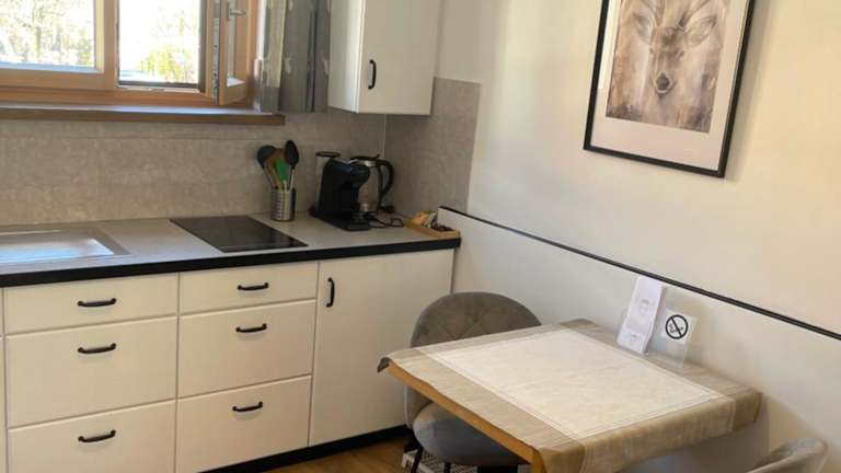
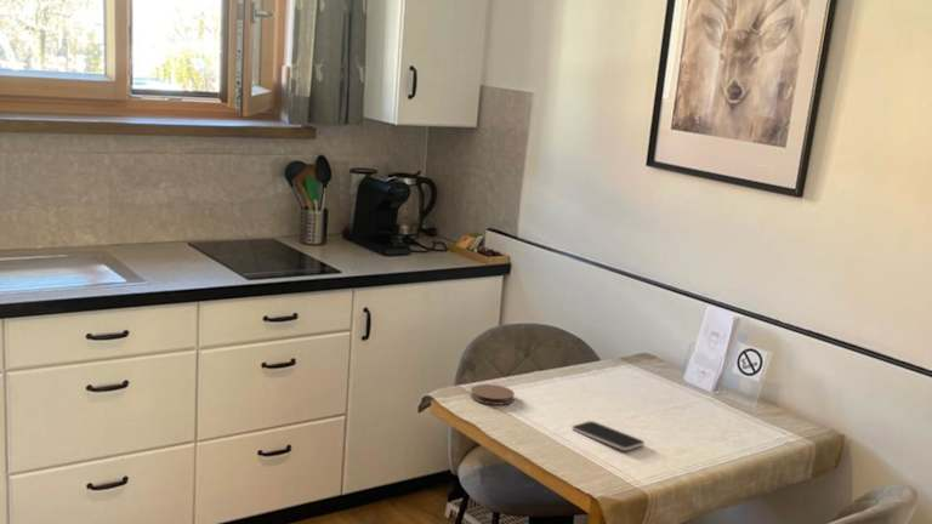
+ coaster (491, 394)
+ smartphone (607, 434)
